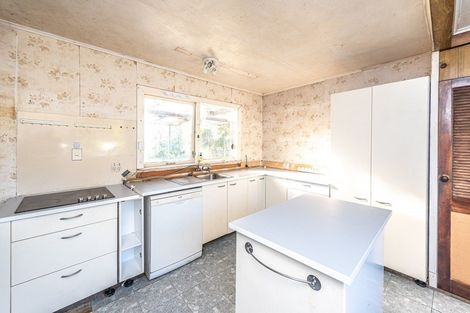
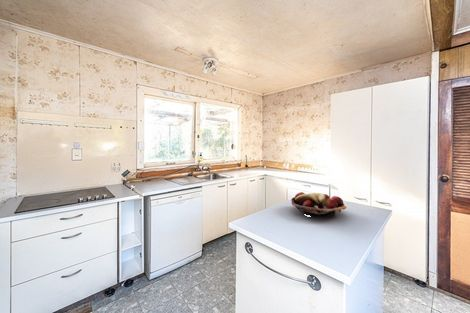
+ fruit basket (317, 202)
